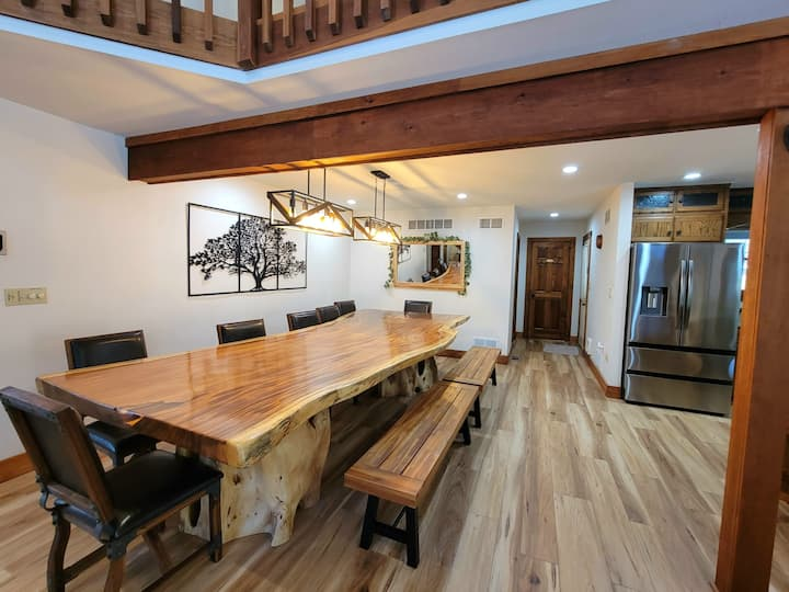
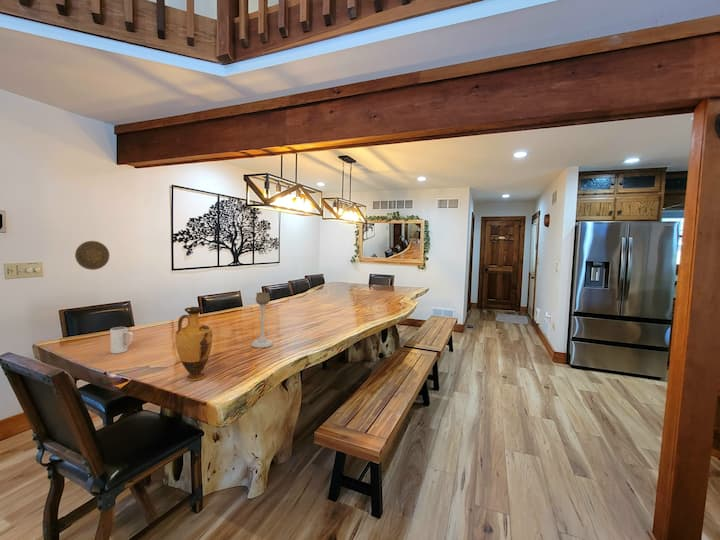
+ decorative plate (93, 255)
+ candle holder (262, 318)
+ vase (194, 342)
+ mug (122, 339)
